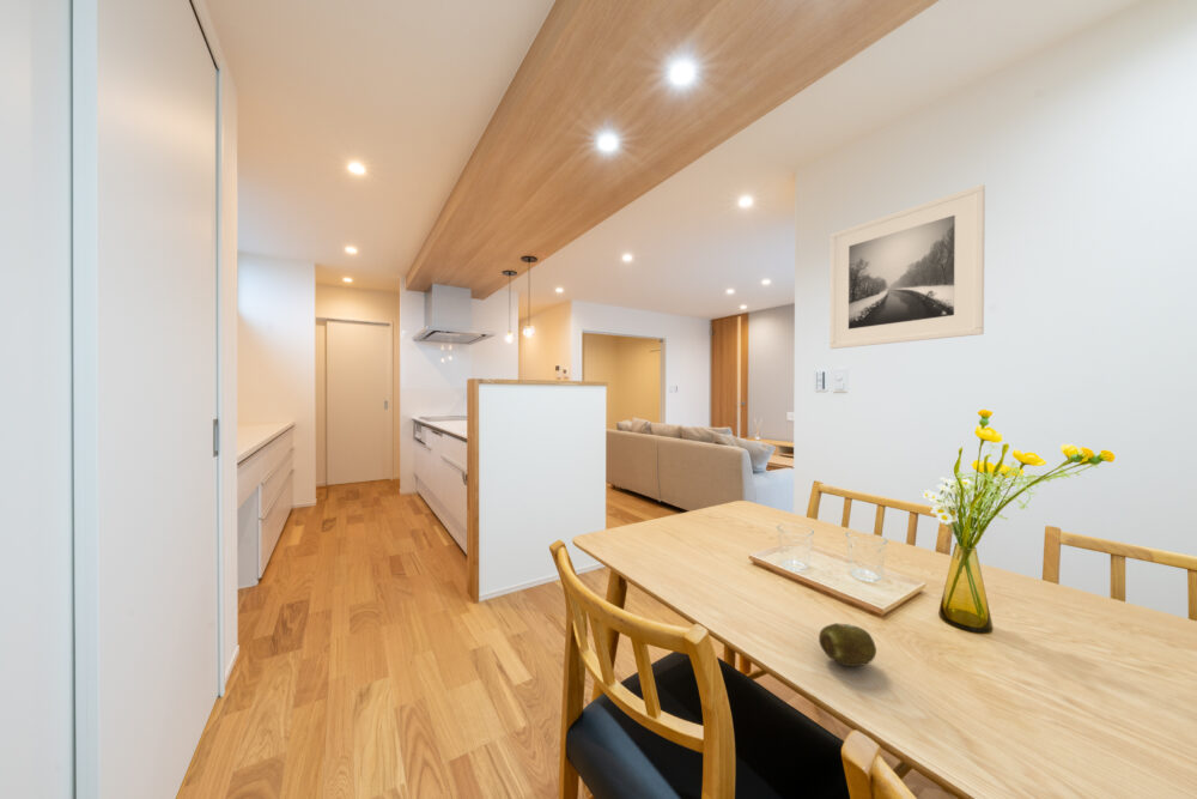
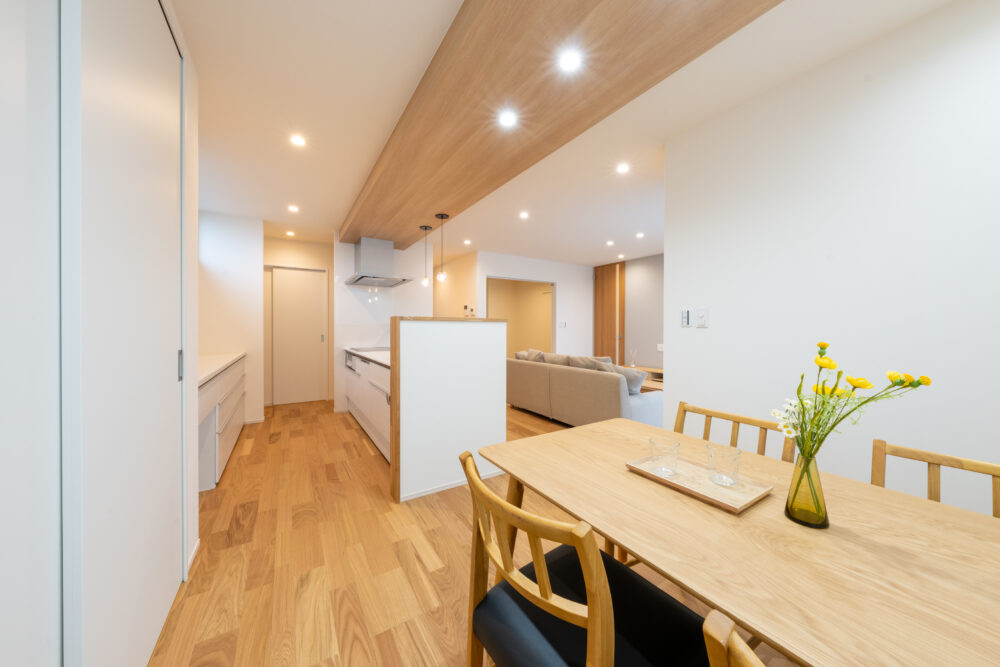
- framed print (897, 277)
- fruit (846, 644)
